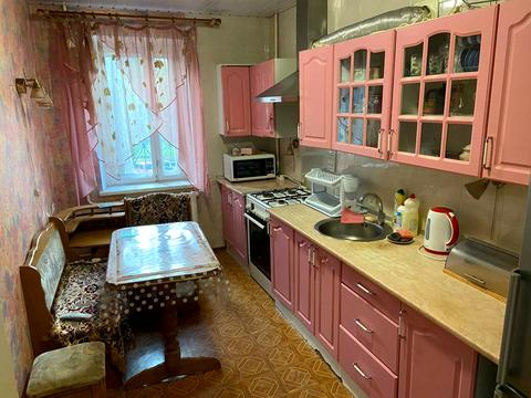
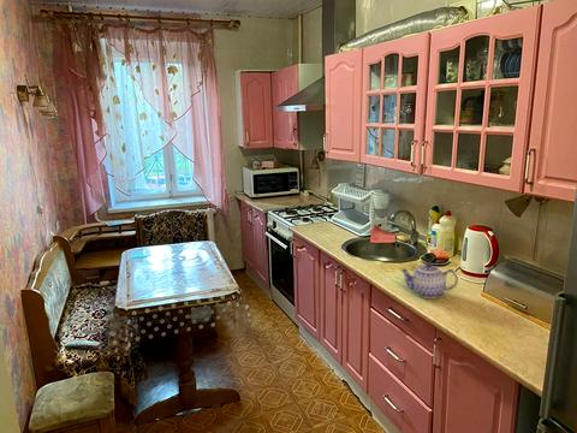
+ teapot (428, 278)
